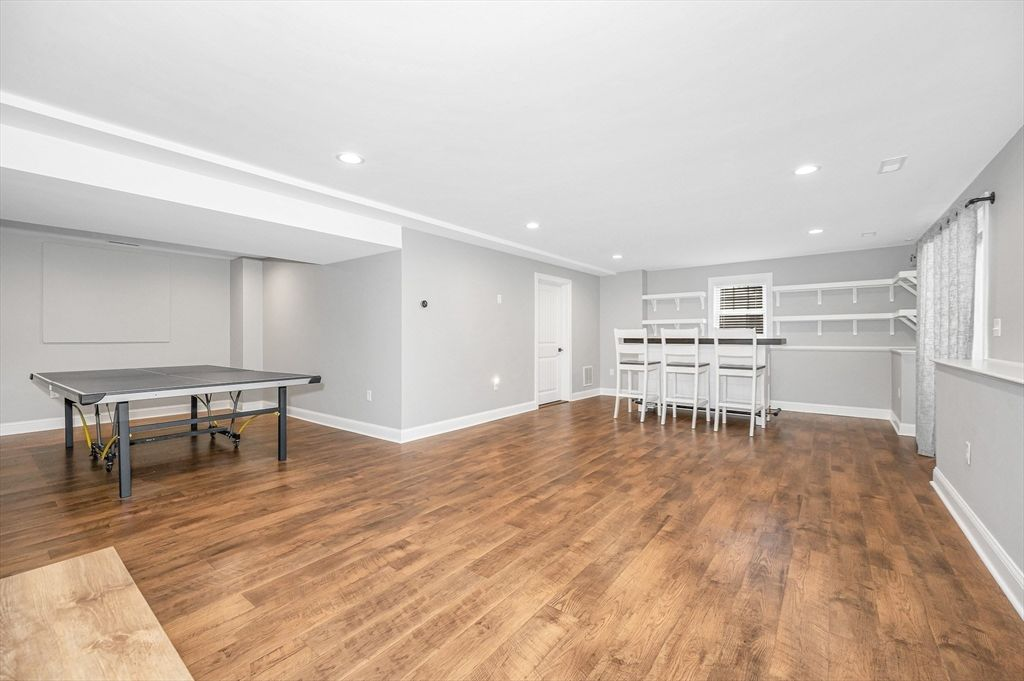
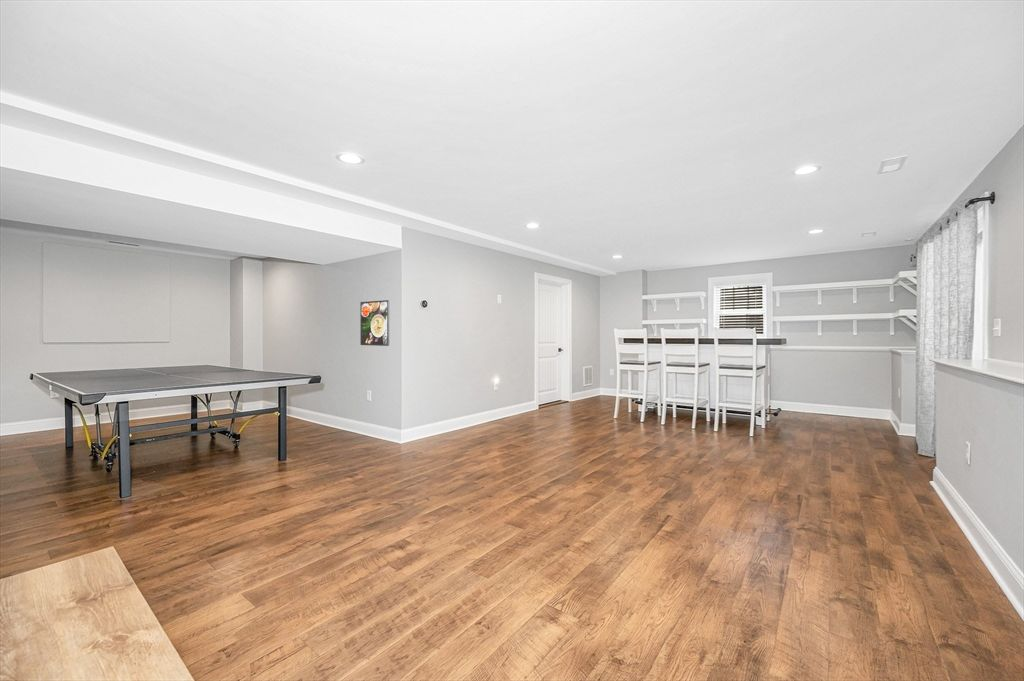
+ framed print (374, 323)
